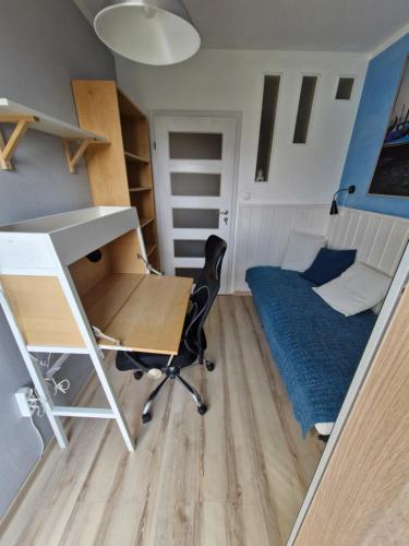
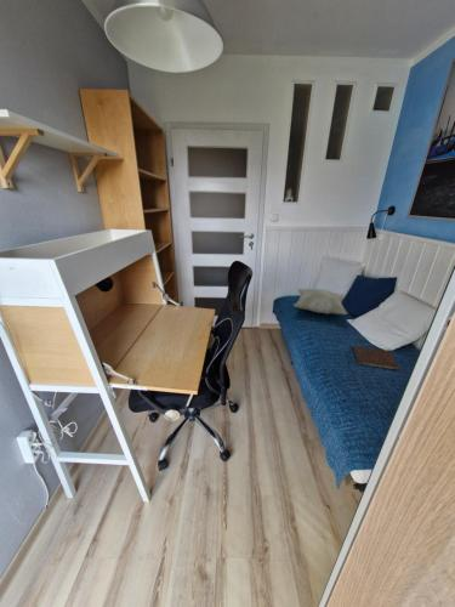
+ book (374, 356)
+ decorative pillow (319, 300)
